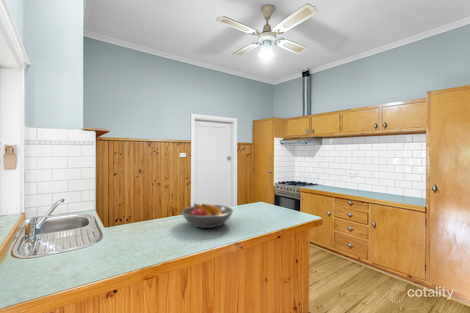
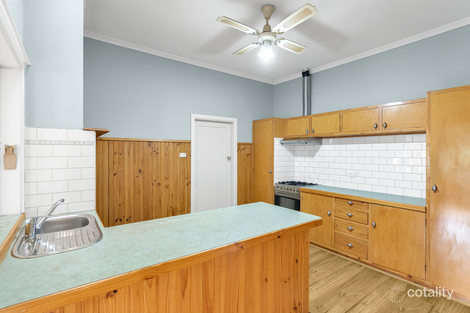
- fruit bowl (207, 215)
